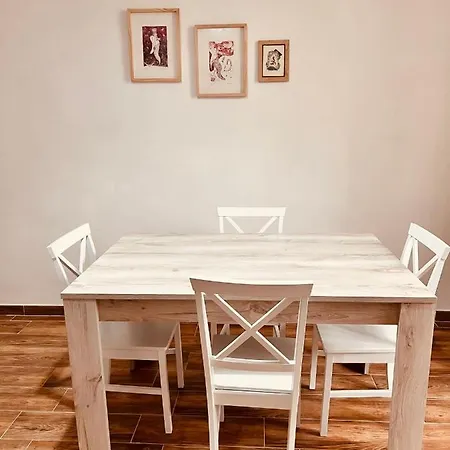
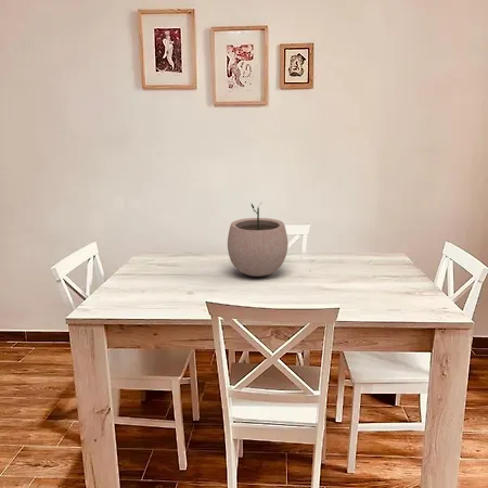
+ plant pot (257, 237)
